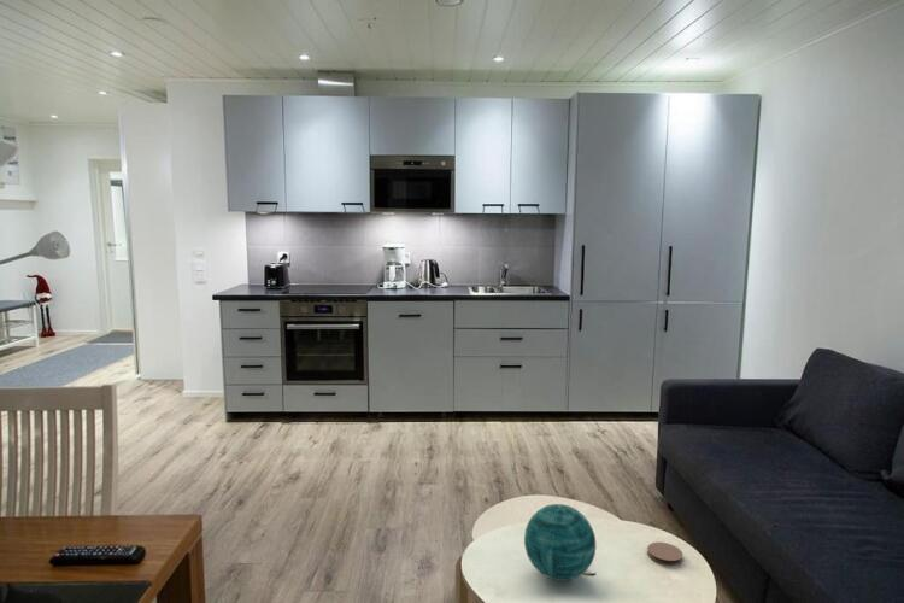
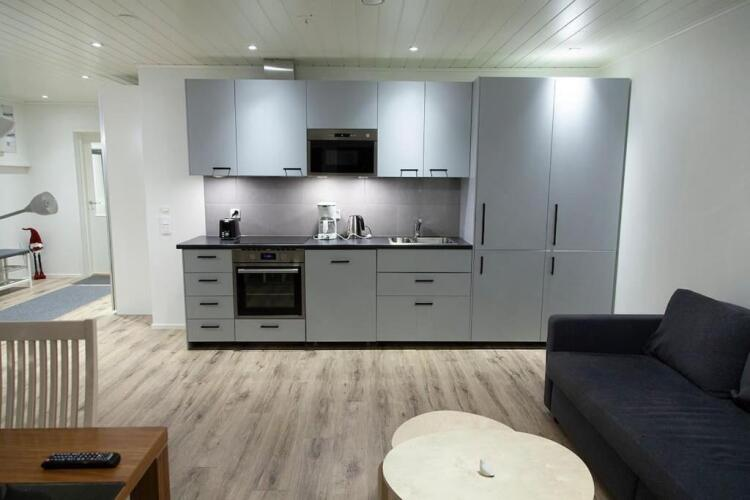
- coaster (664, 552)
- decorative orb (559, 540)
